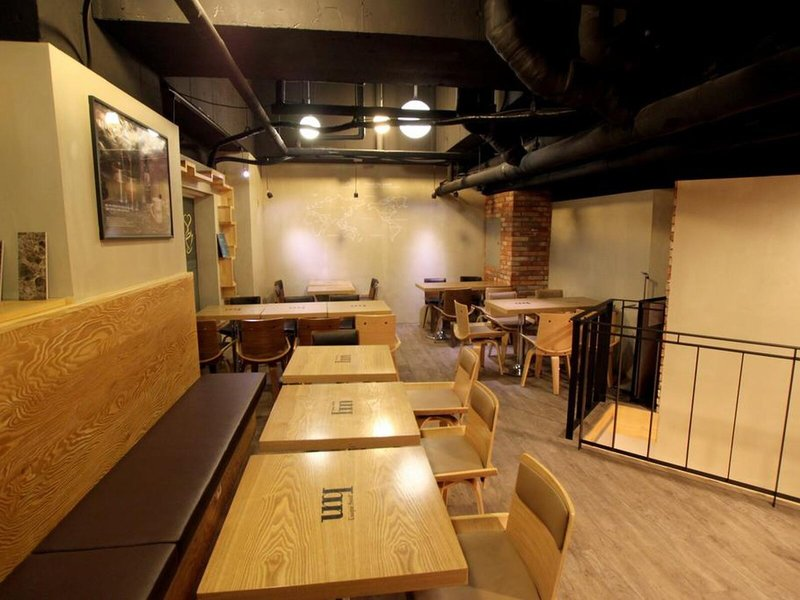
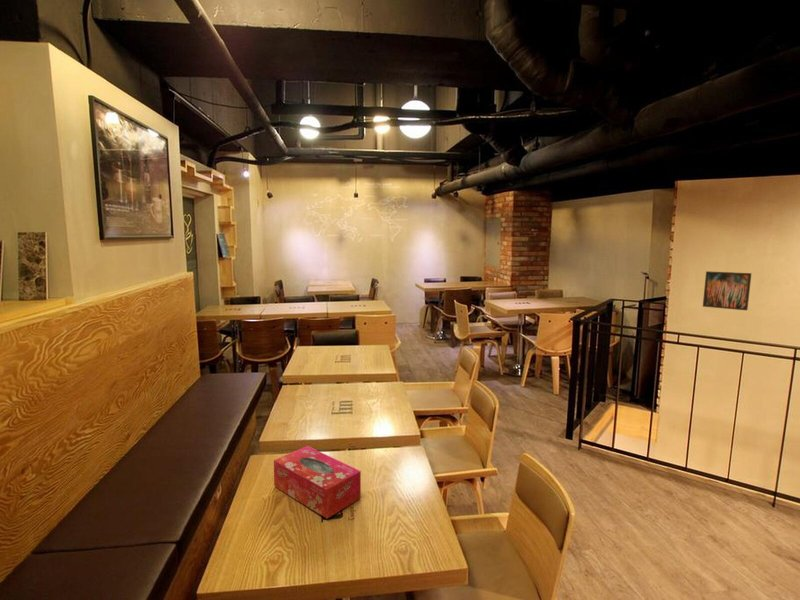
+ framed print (726, 290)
+ tissue box (316, 478)
